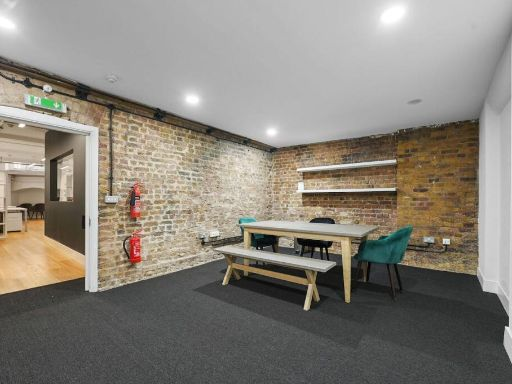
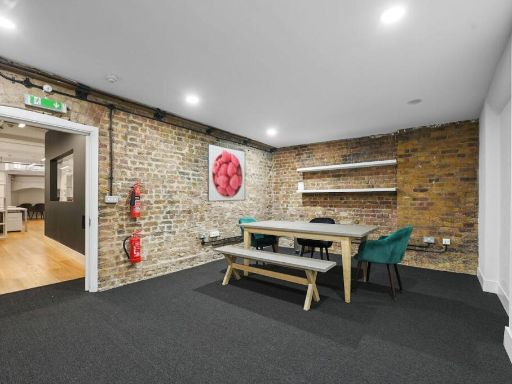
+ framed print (227, 174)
